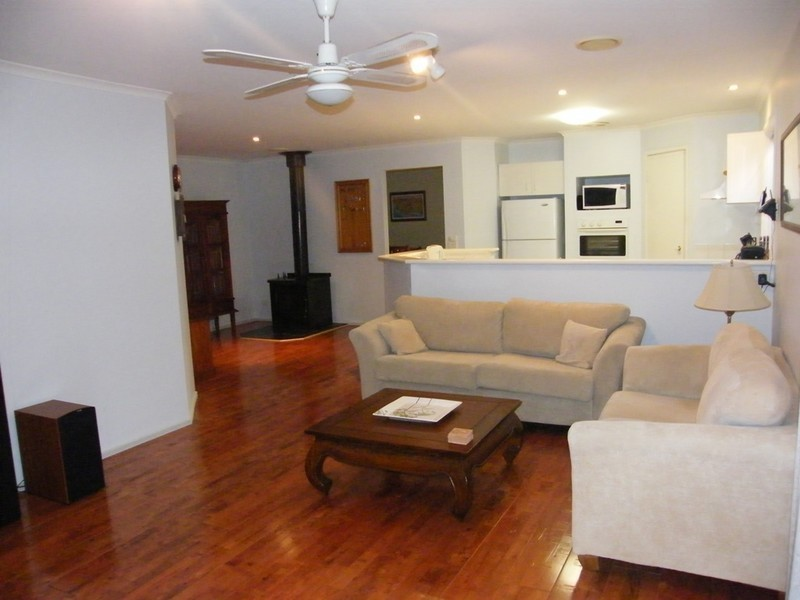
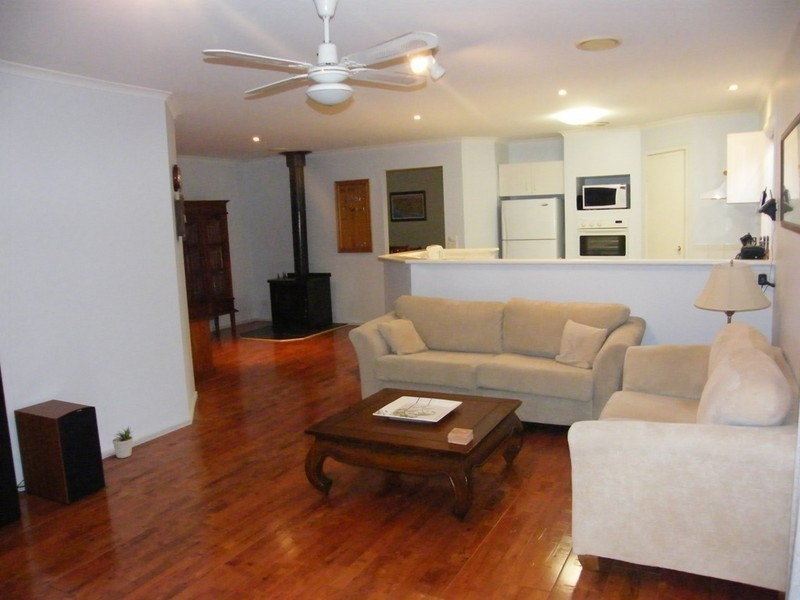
+ potted plant (123, 441)
